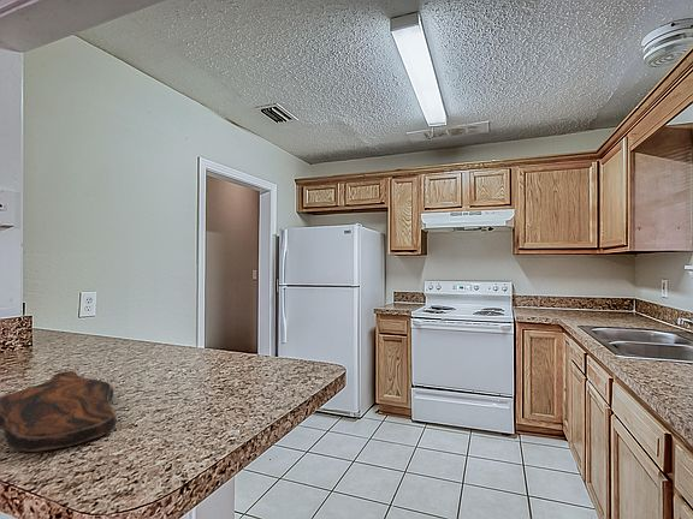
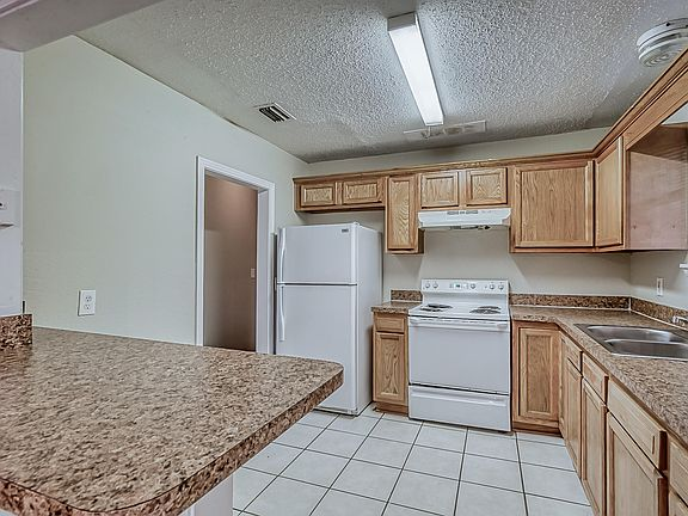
- cutting board (55, 401)
